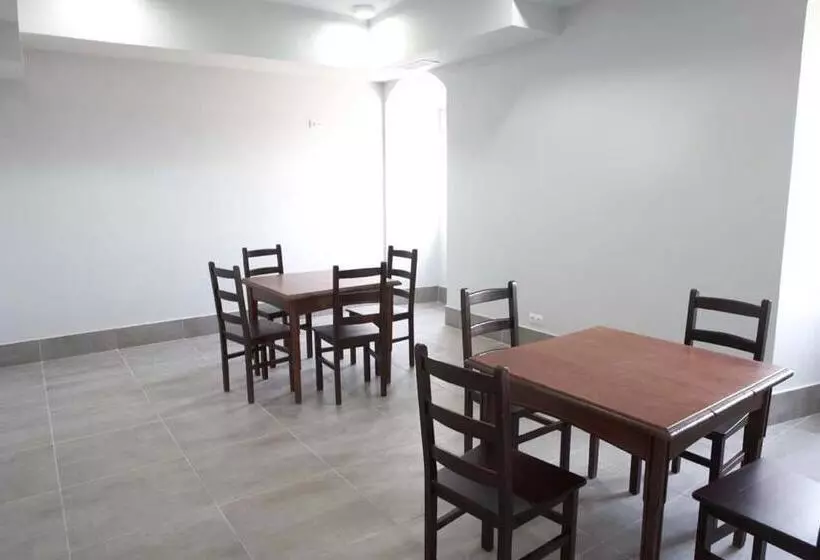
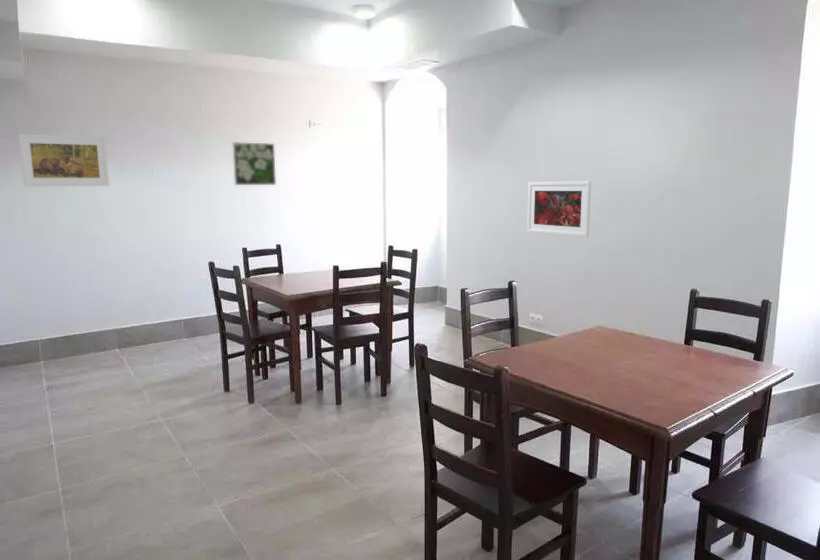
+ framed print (254, 164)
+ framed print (557, 208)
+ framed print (65, 161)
